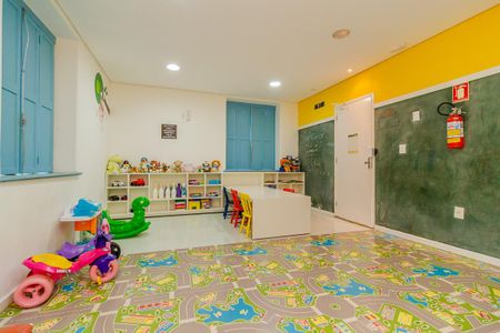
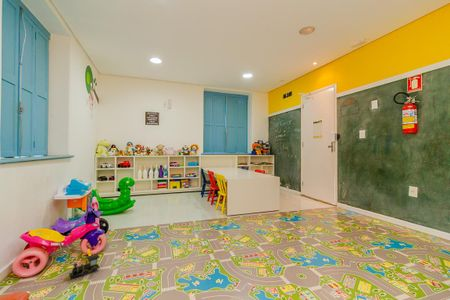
+ toy train (81, 266)
